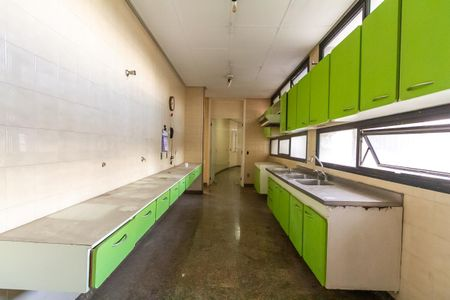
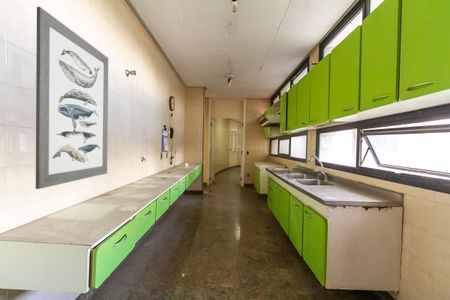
+ wall art (79, 109)
